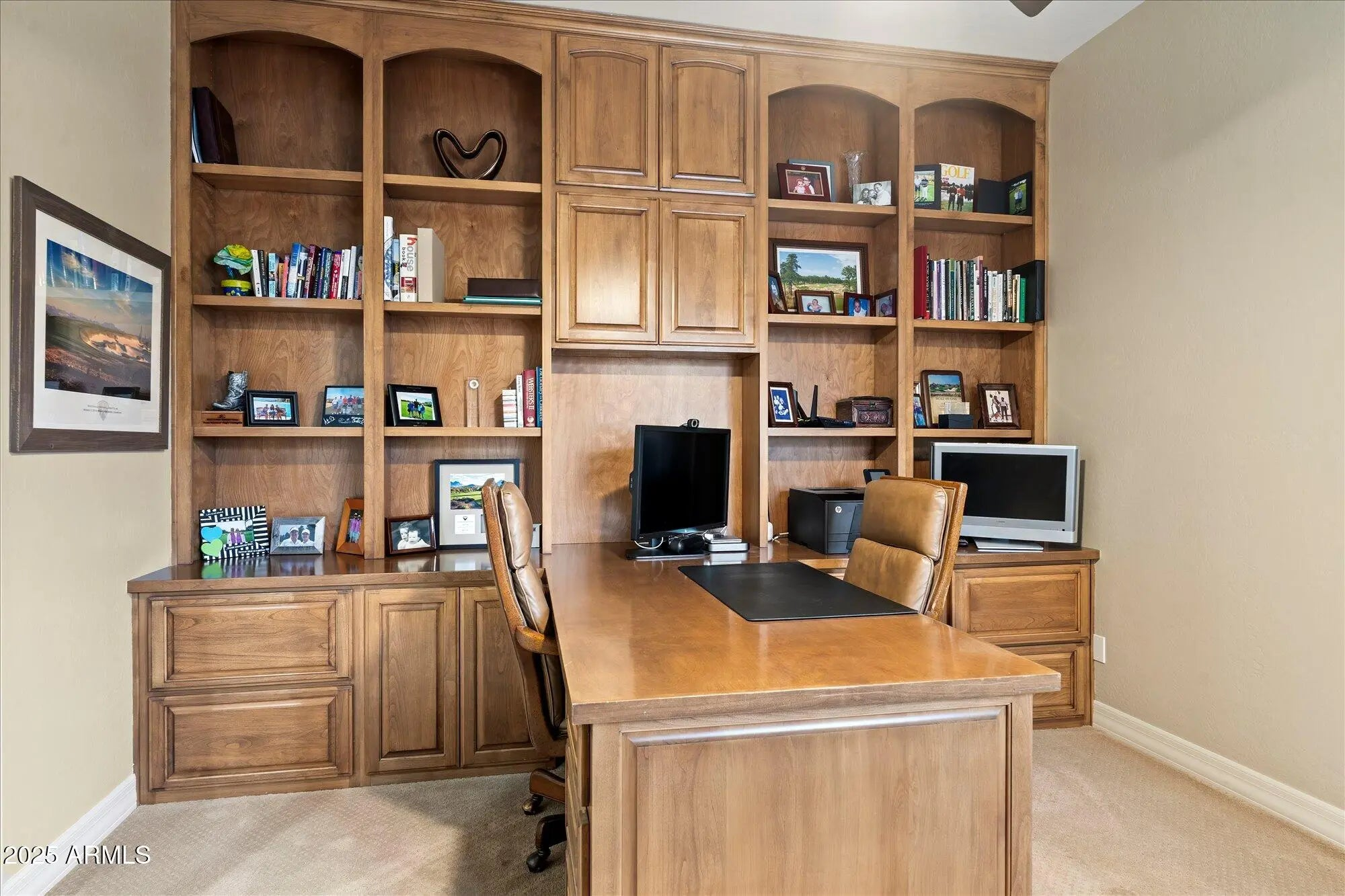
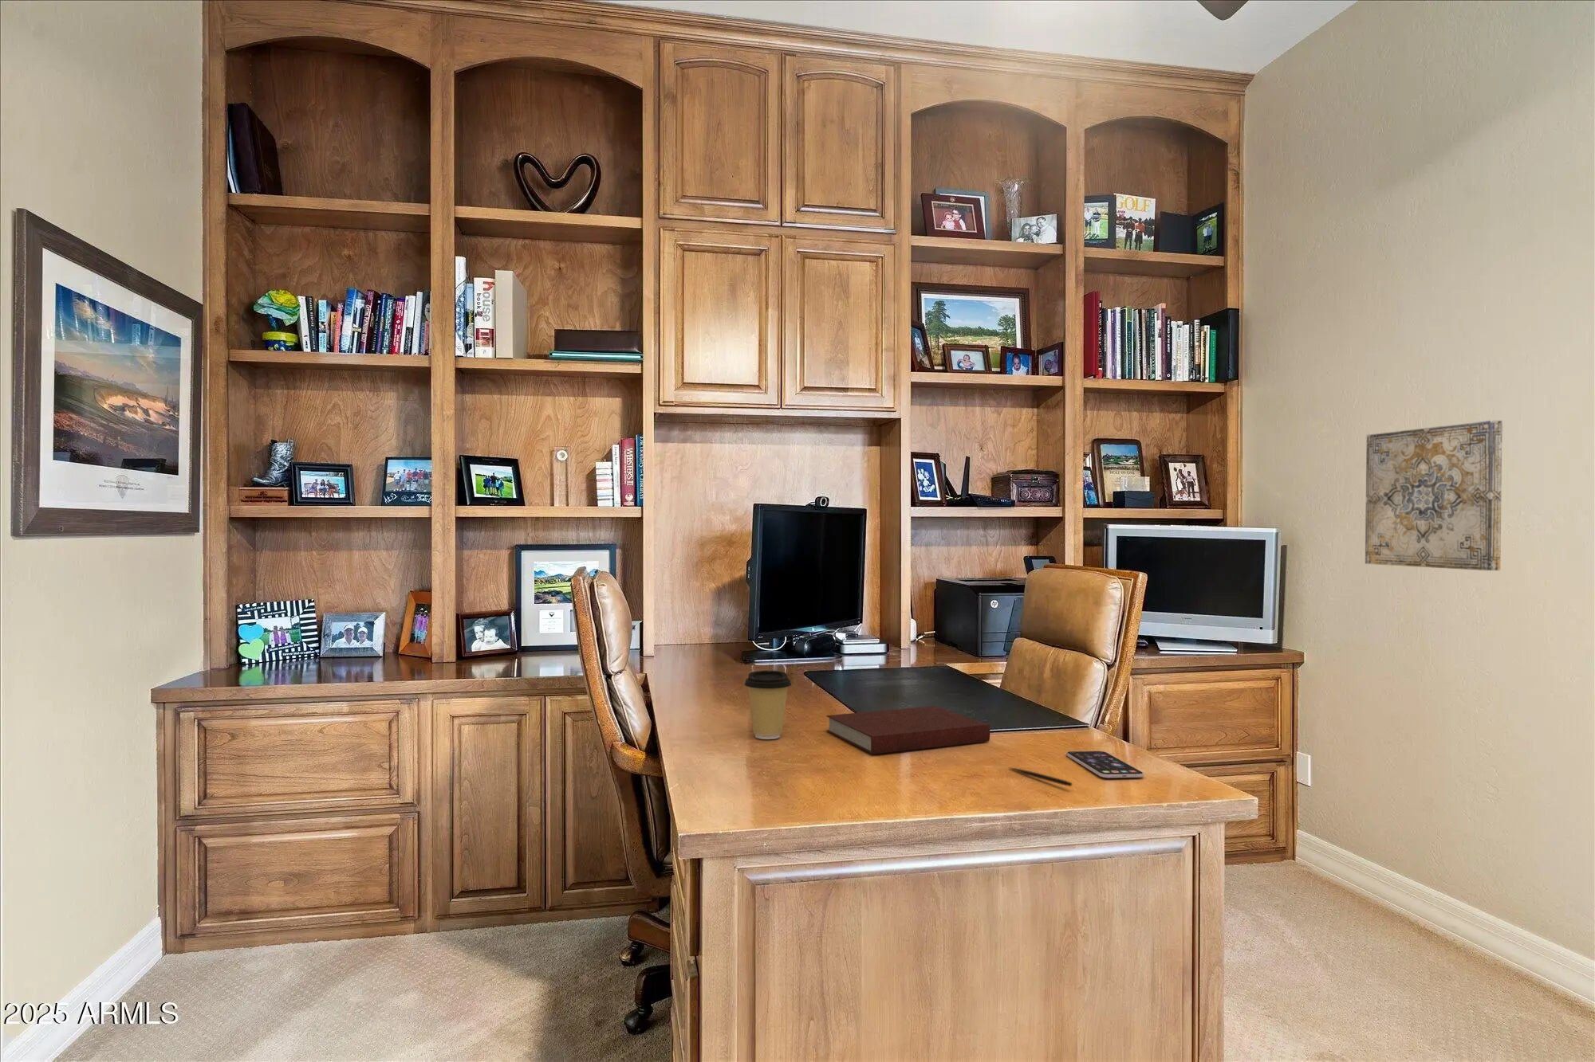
+ smartphone (1103, 763)
+ pen (1039, 774)
+ notebook (906, 728)
+ wall art (1428, 497)
+ coffee cup (767, 704)
